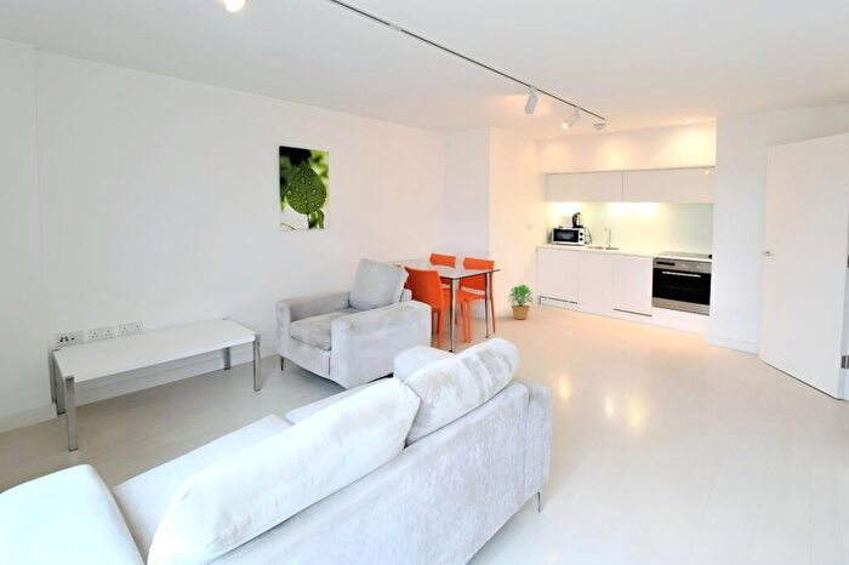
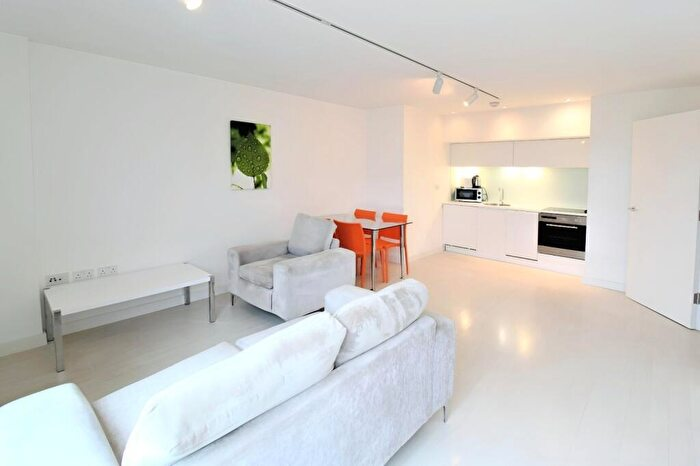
- potted plant (519, 301)
